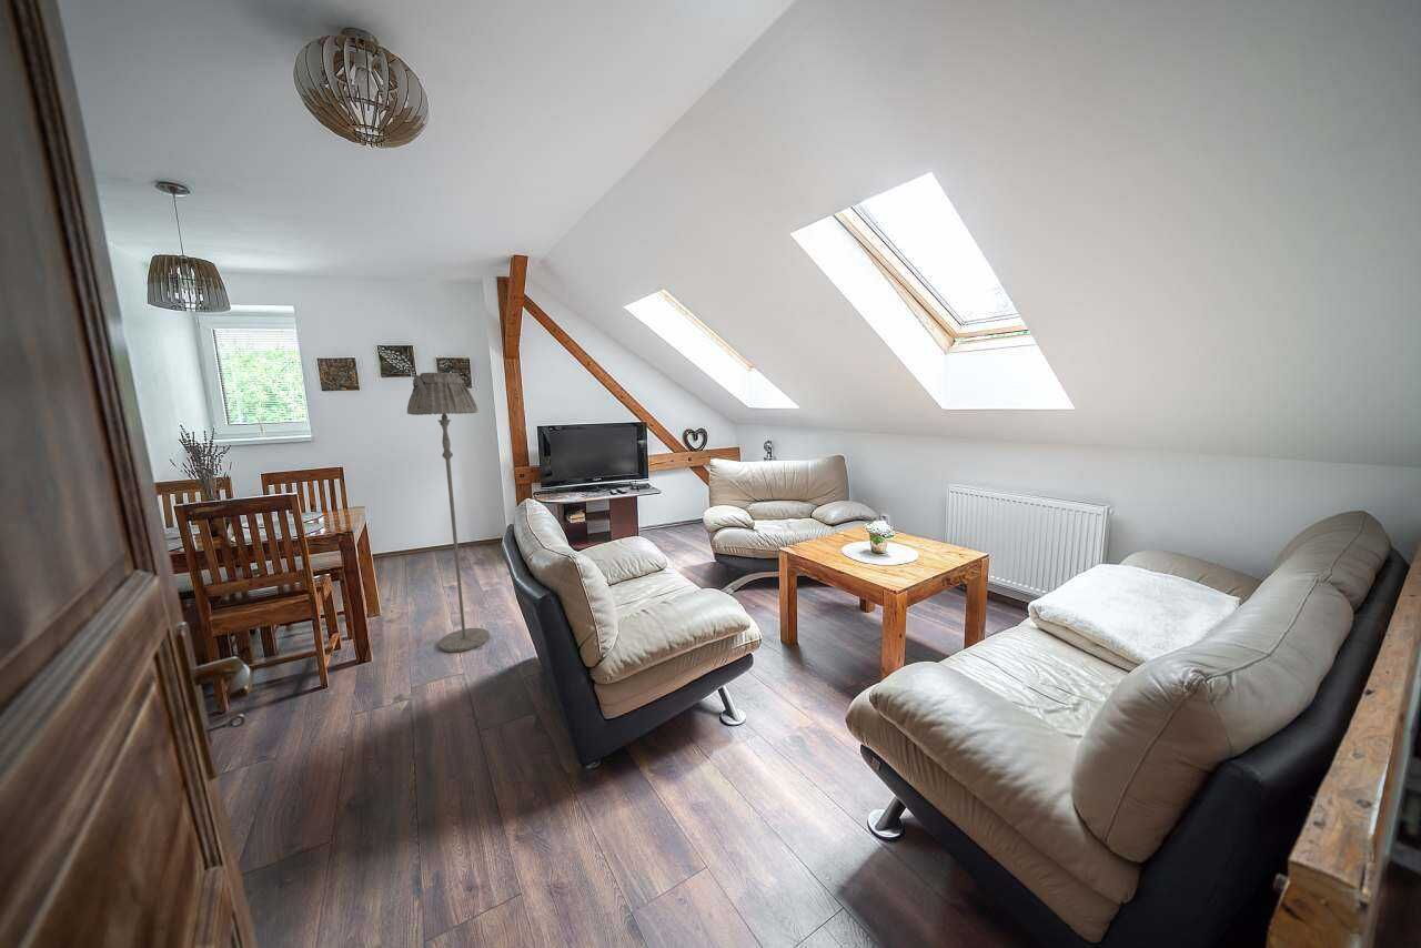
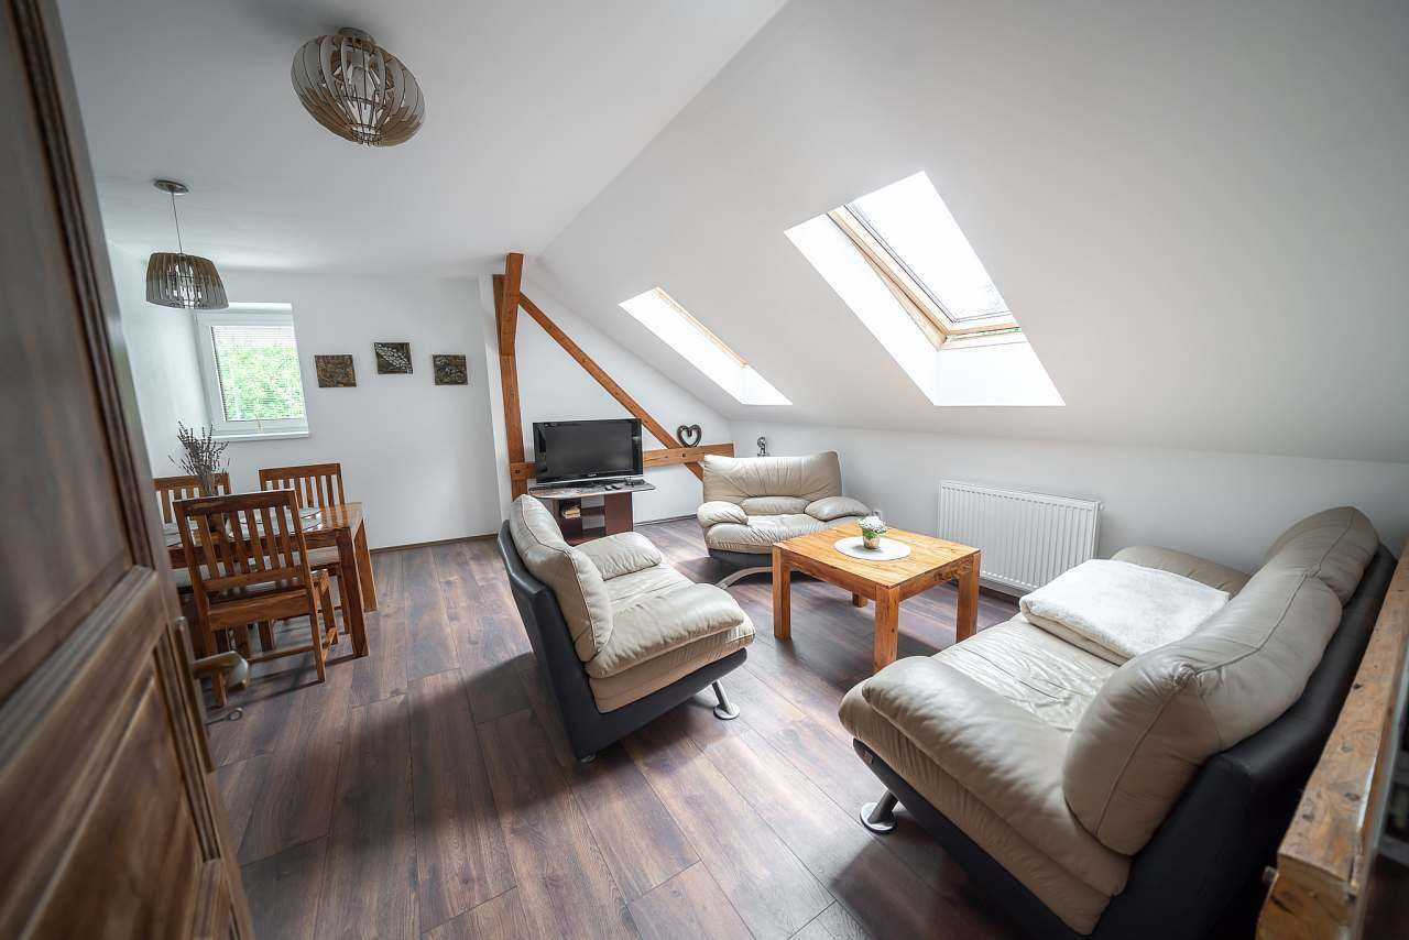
- floor lamp (452, 512)
